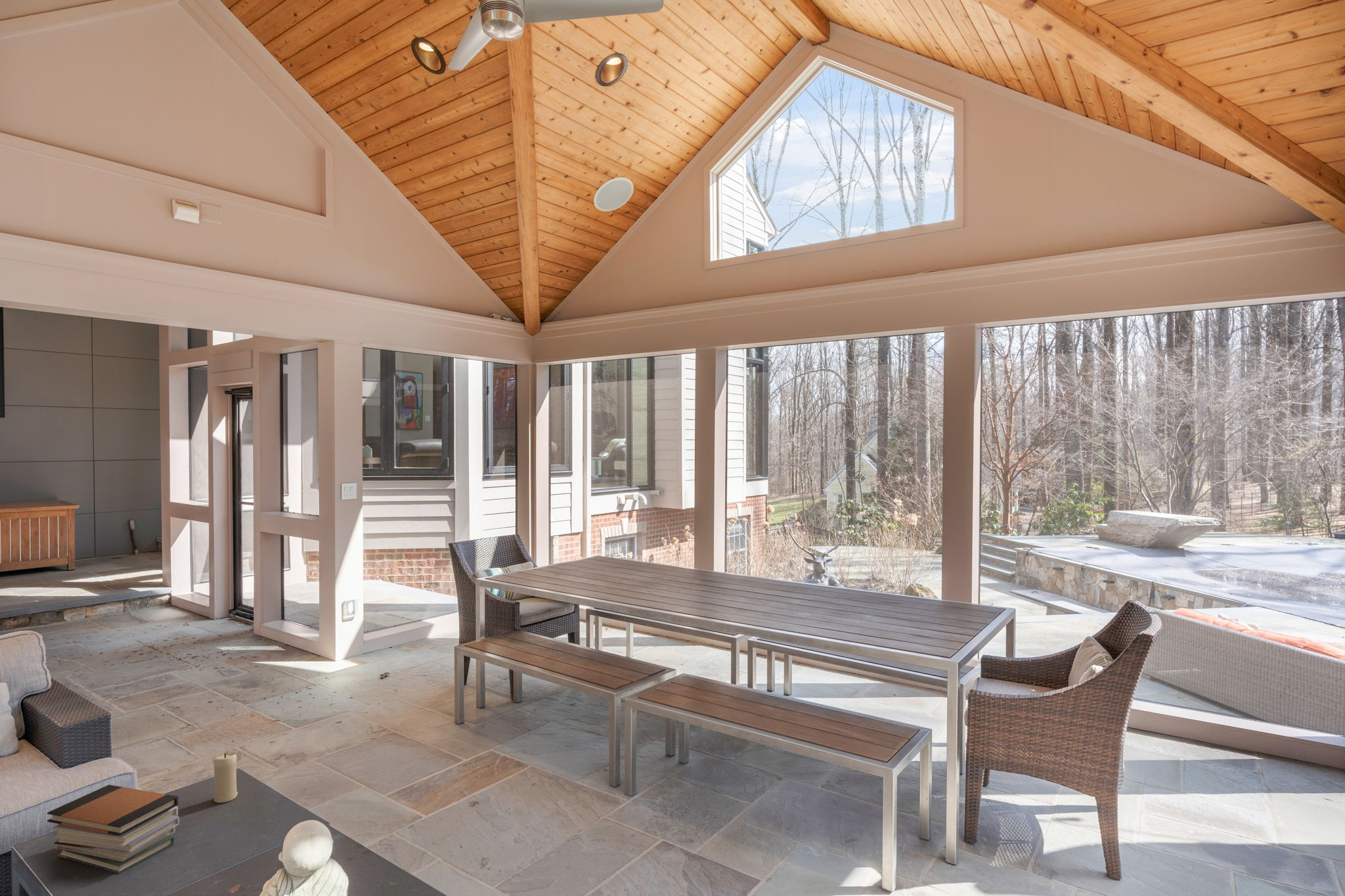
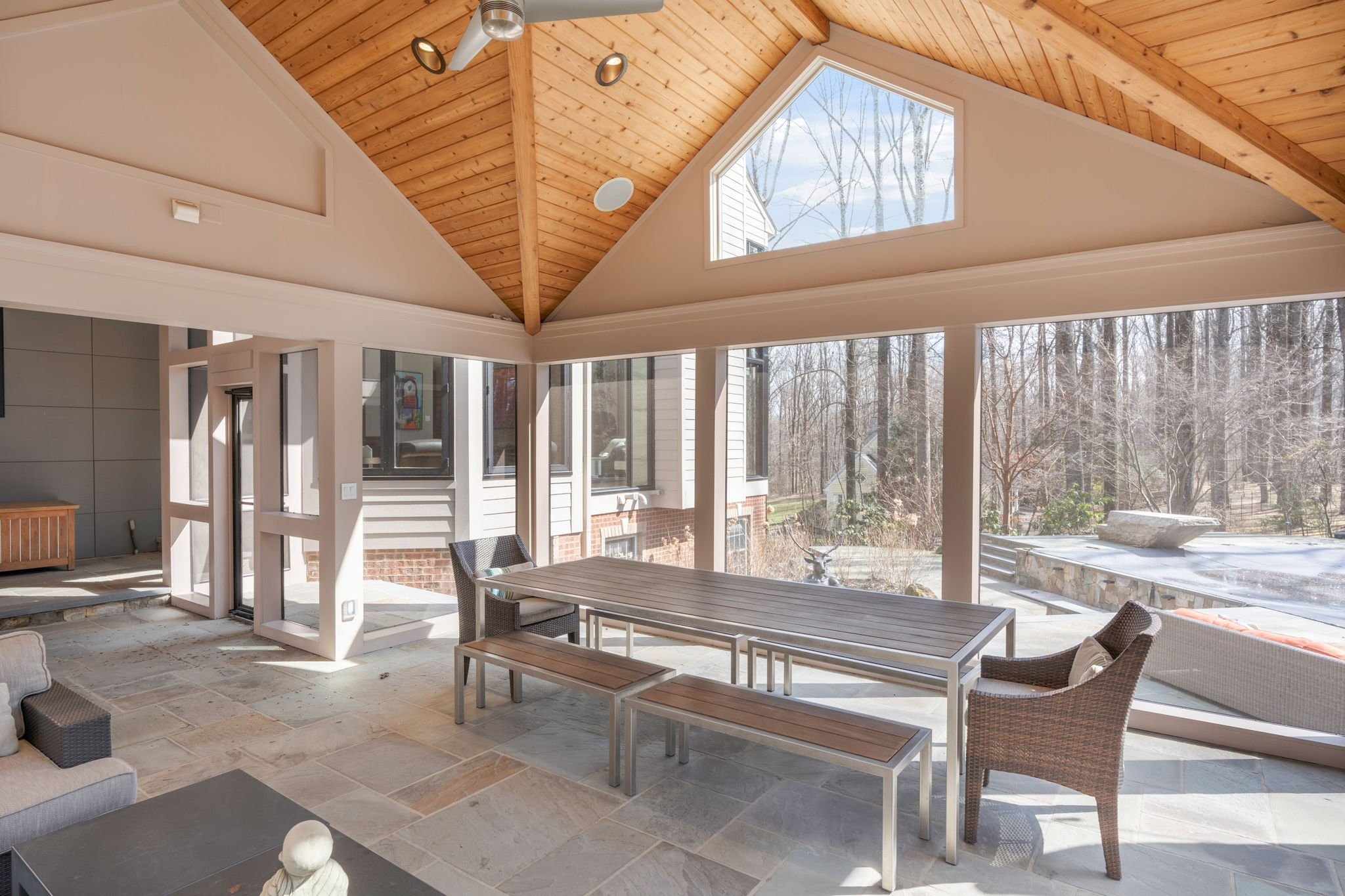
- candle (226, 775)
- book stack (116, 827)
